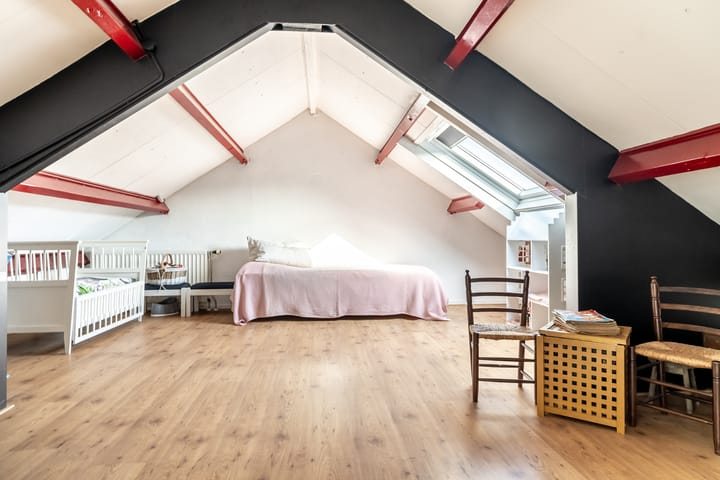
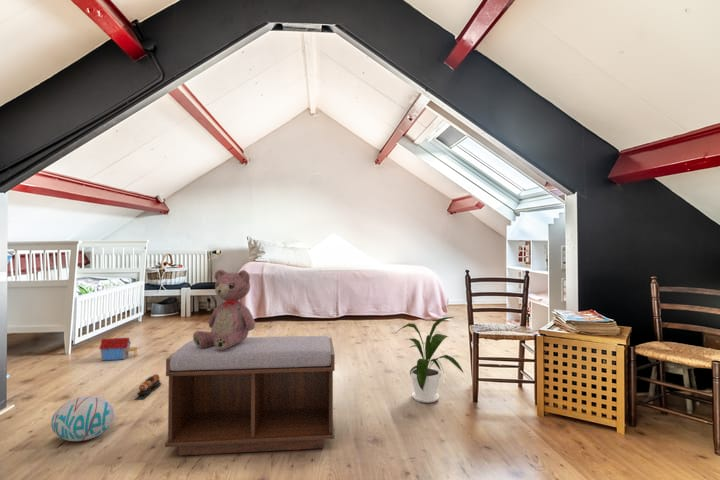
+ toy train (149, 384)
+ ball (83, 418)
+ house plant (427, 357)
+ toy house (118, 347)
+ bench (257, 389)
+ teddy bear (225, 307)
